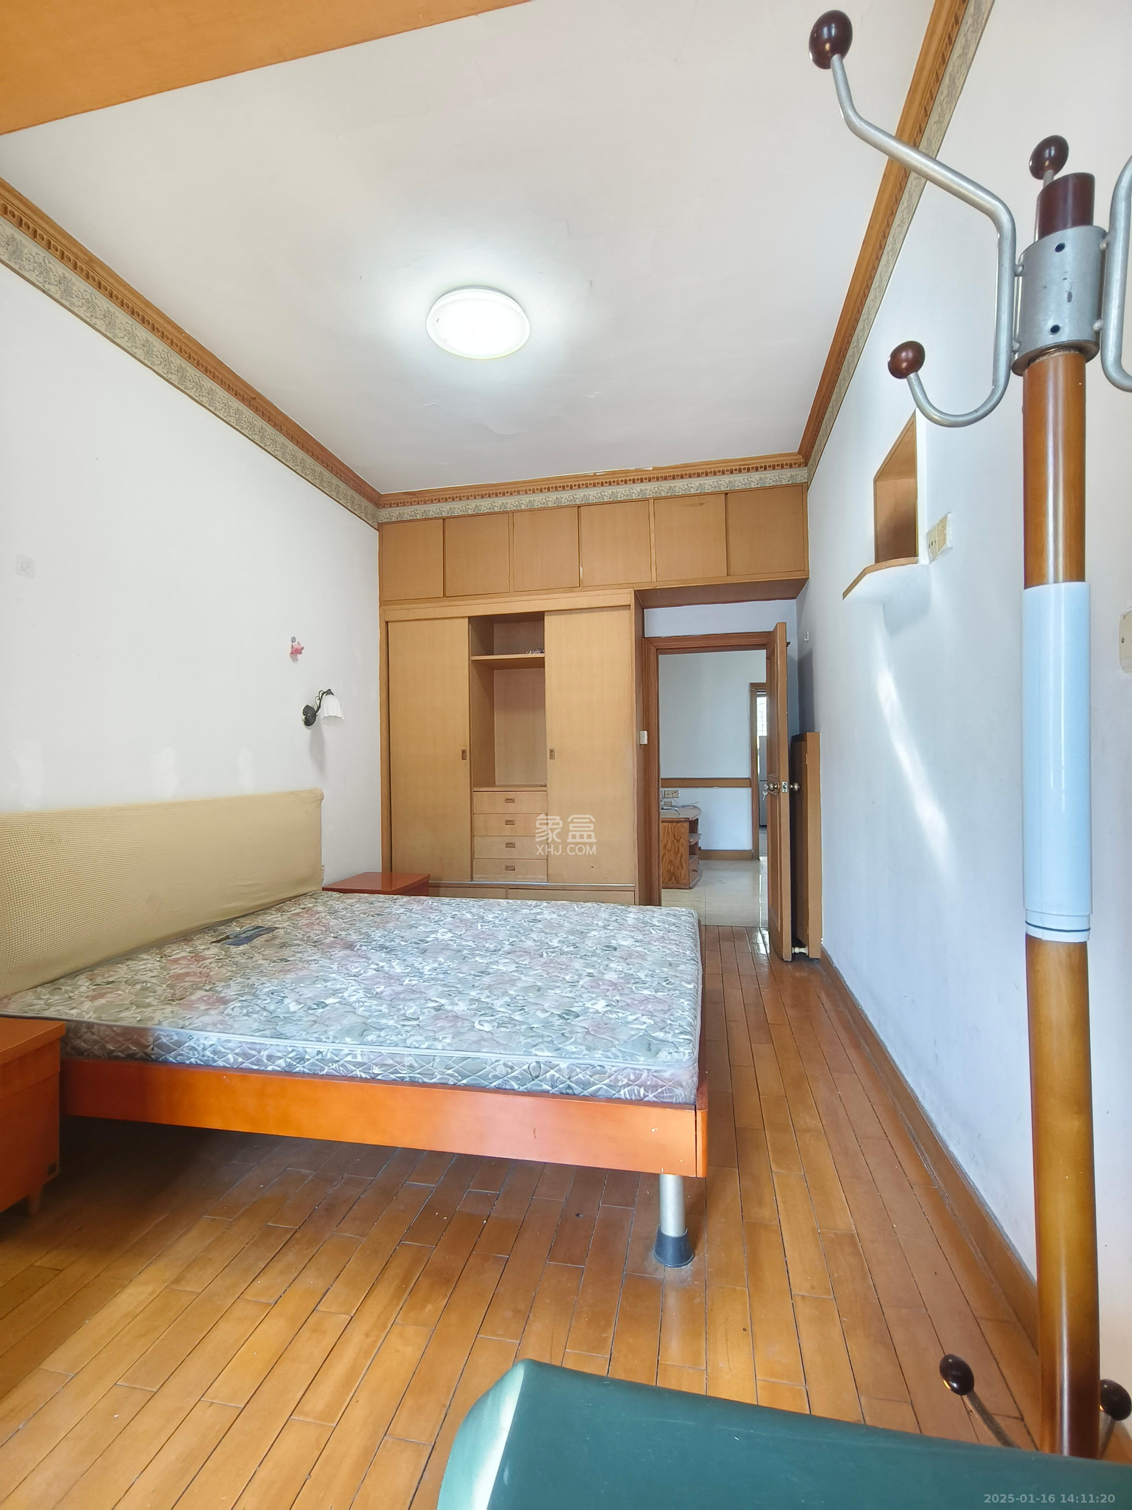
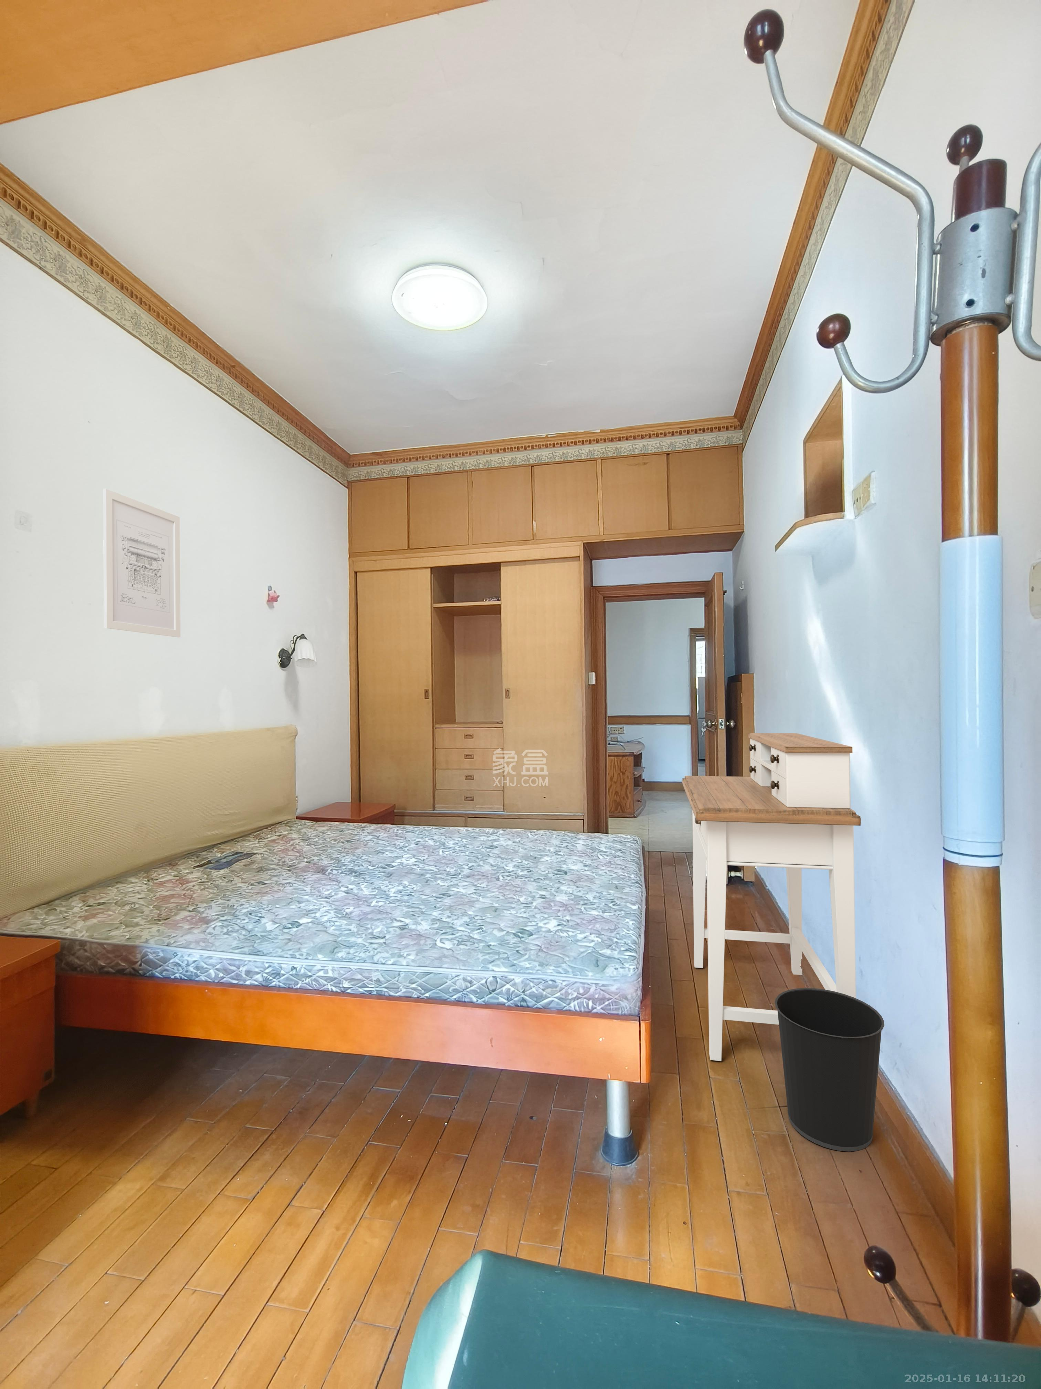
+ wall art (144, 569)
+ desk (755, 866)
+ wastebasket (828, 1067)
